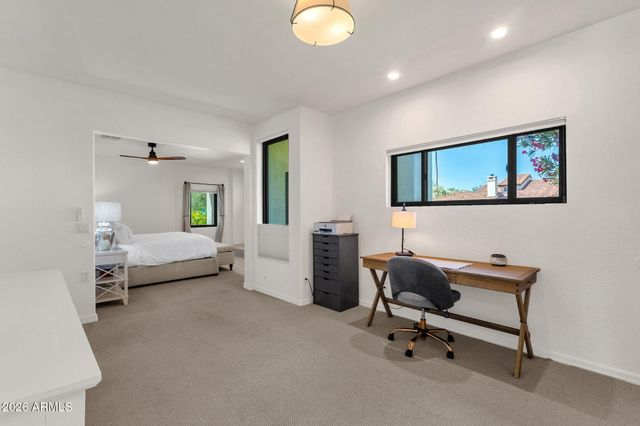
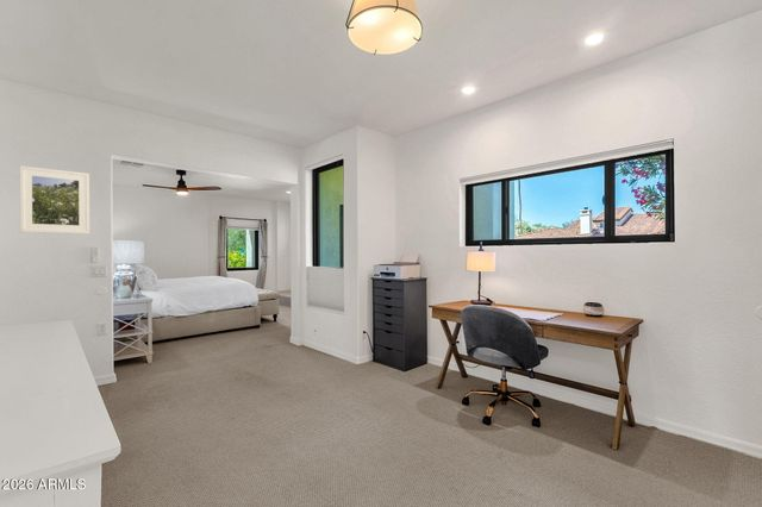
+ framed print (56, 201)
